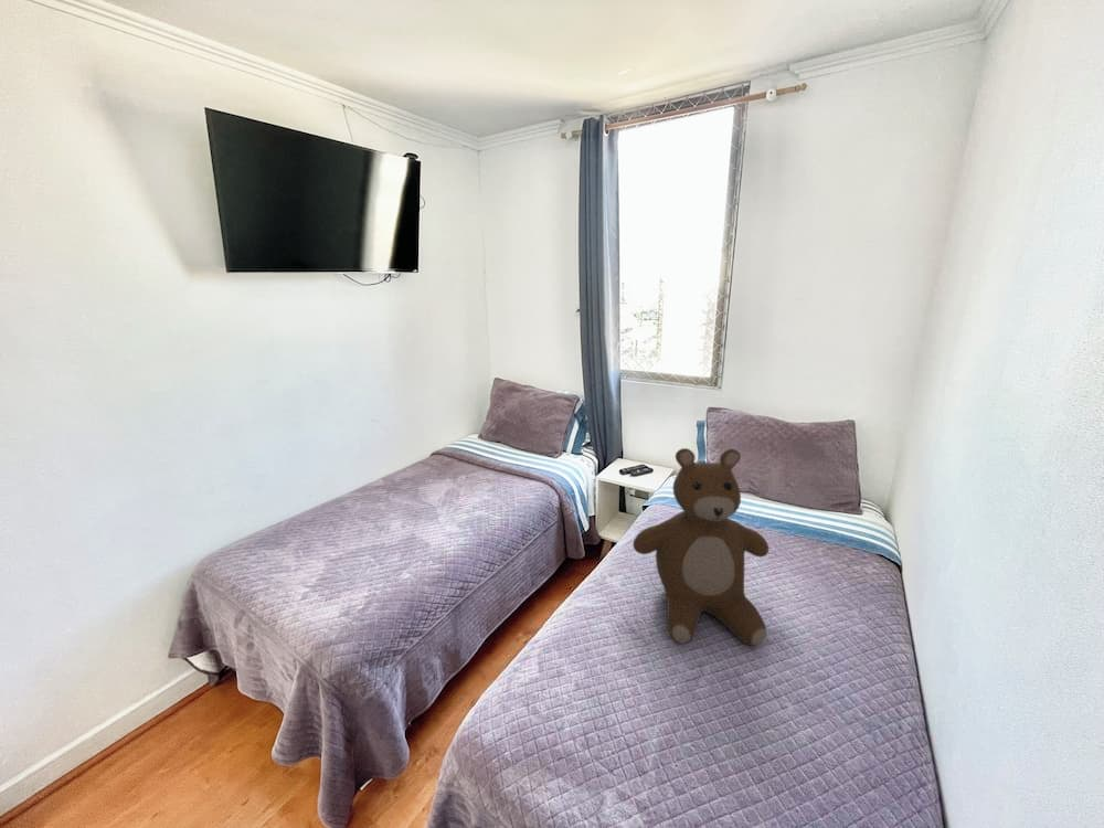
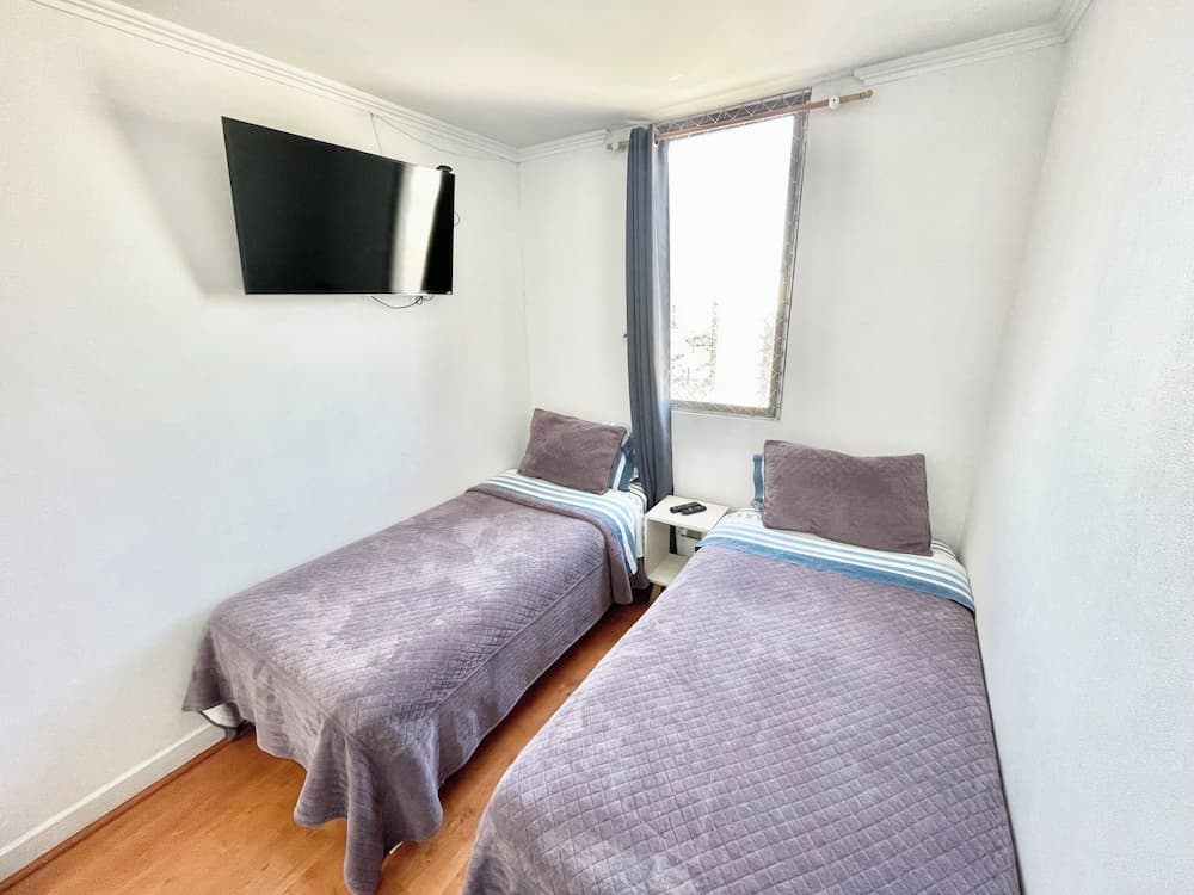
- bear (709, 538)
